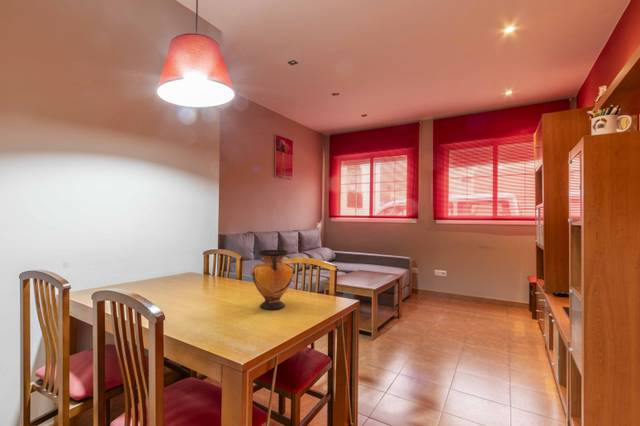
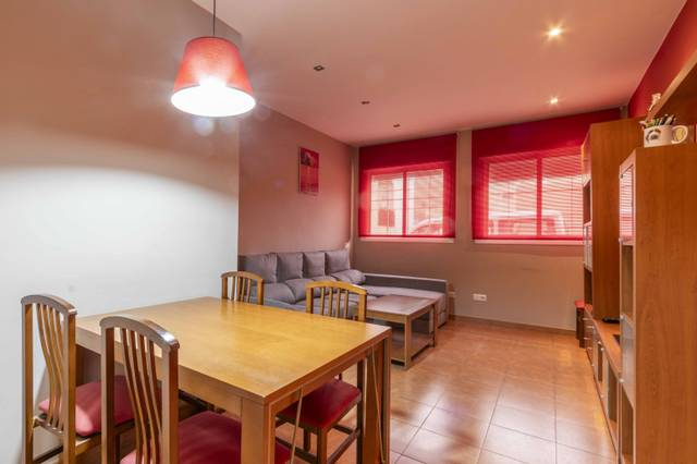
- vase (272, 278)
